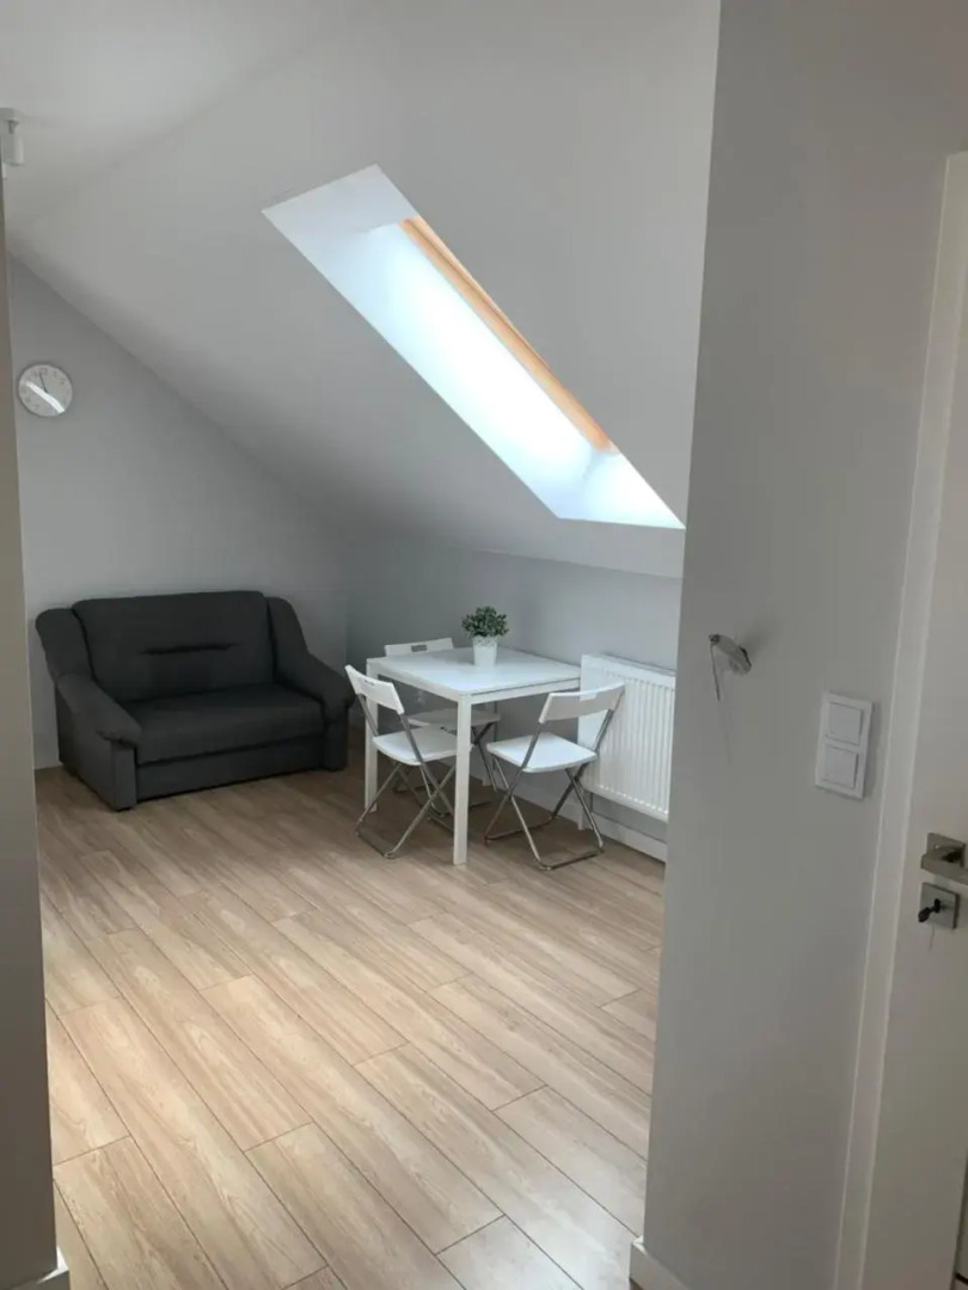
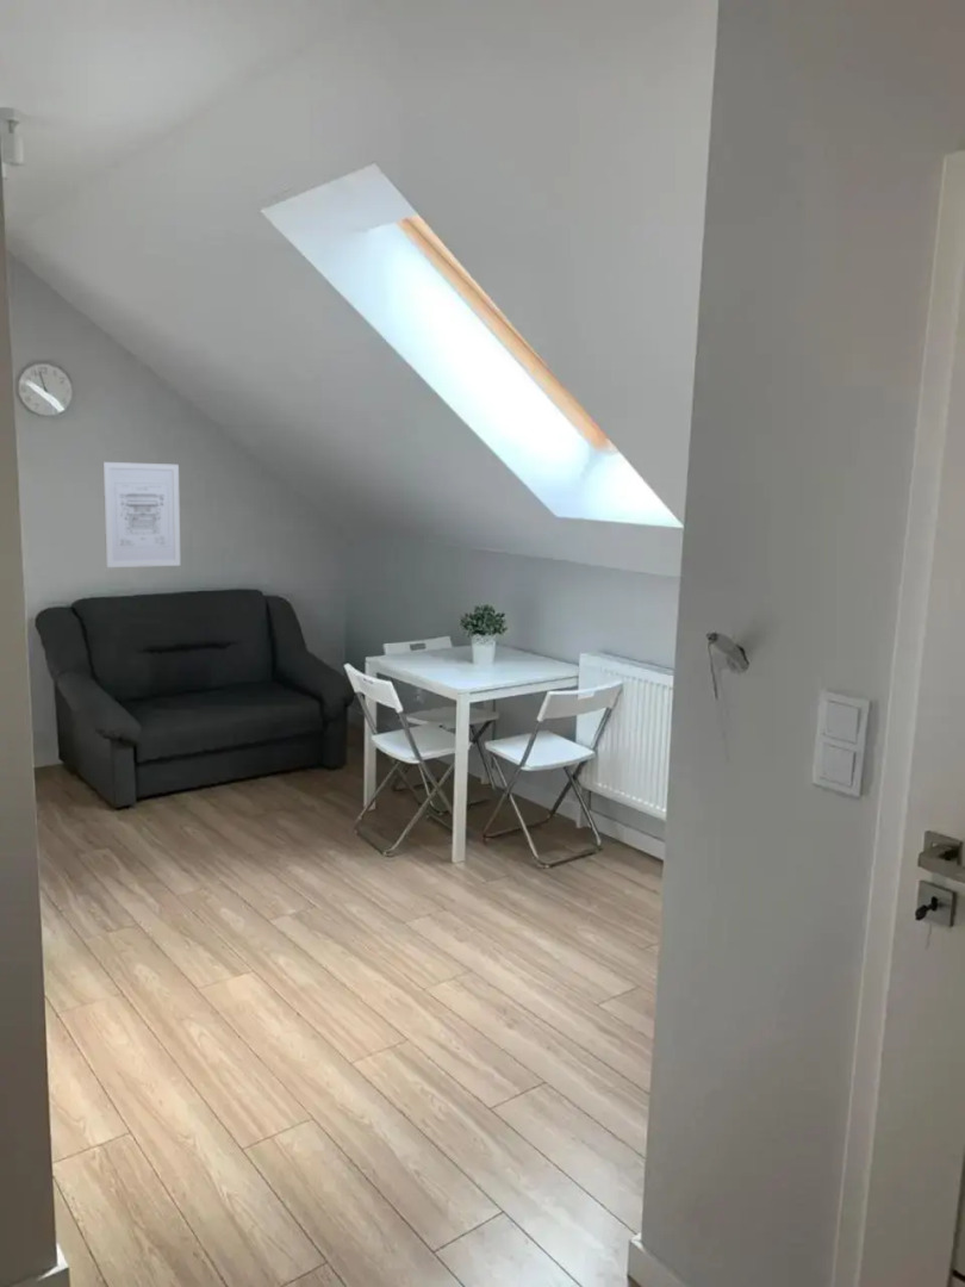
+ wall art (142, 515)
